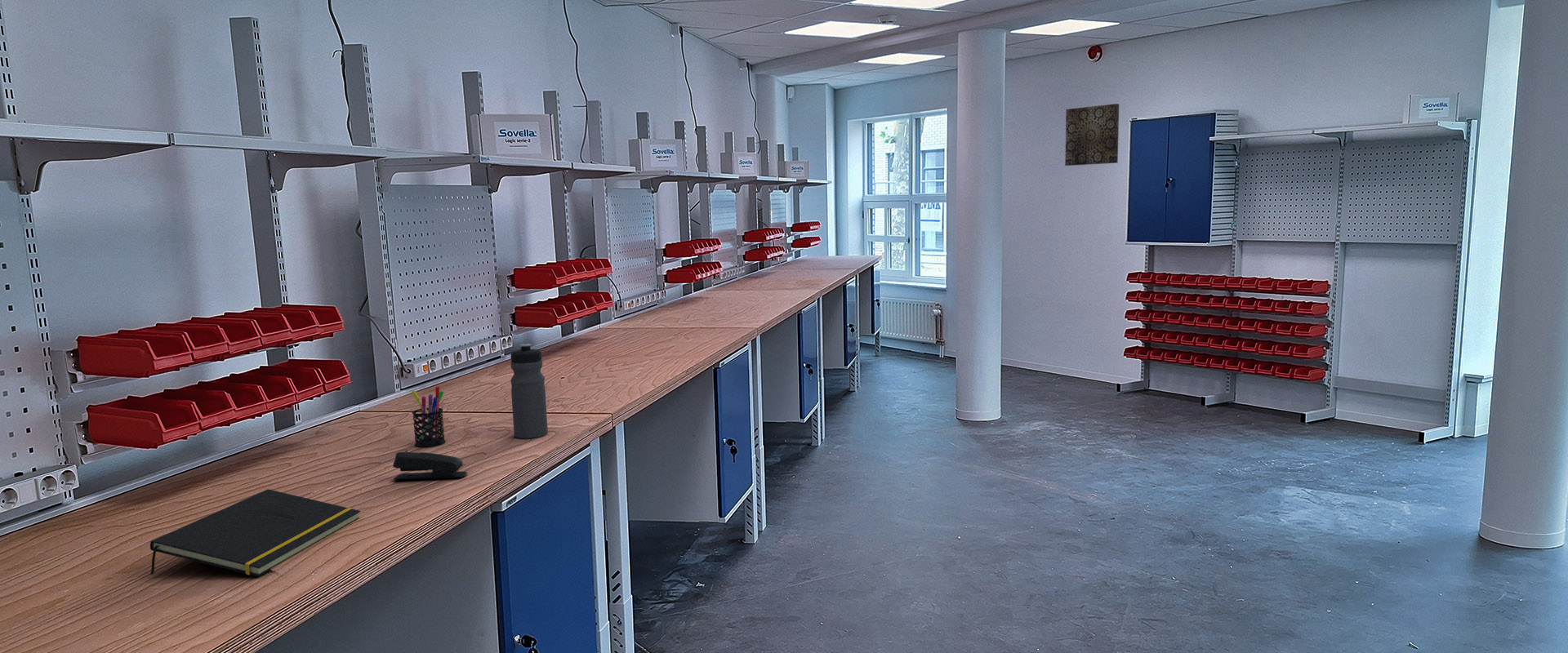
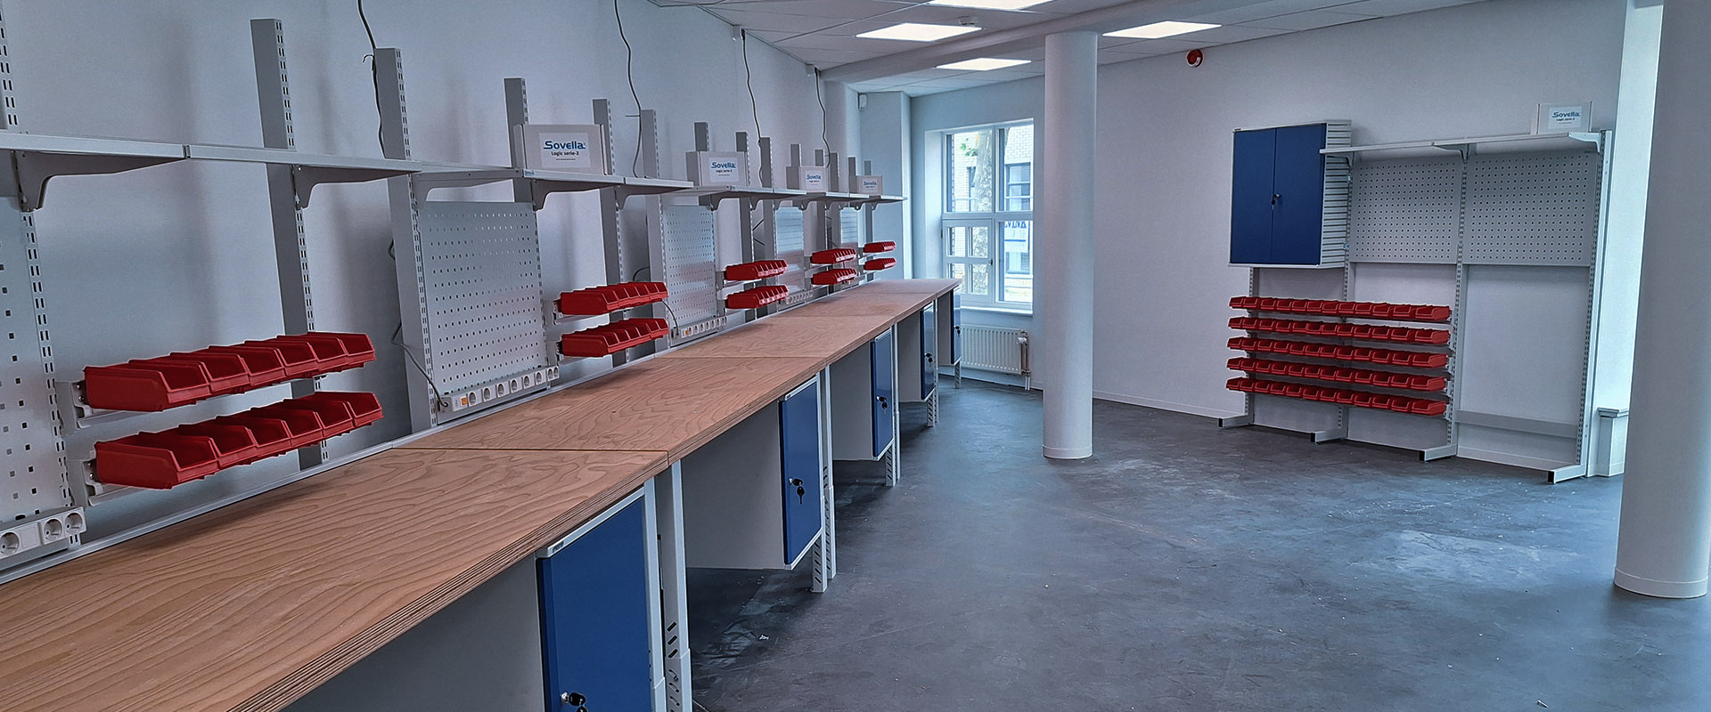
- pen holder (431, 414)
- wall art (1091, 135)
- water bottle (528, 389)
- stapler (430, 464)
- notepad (263, 529)
